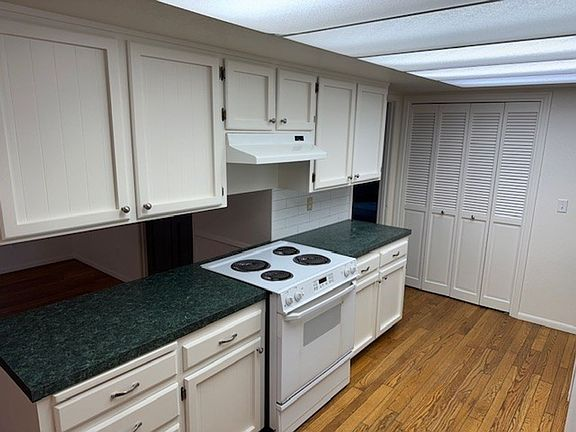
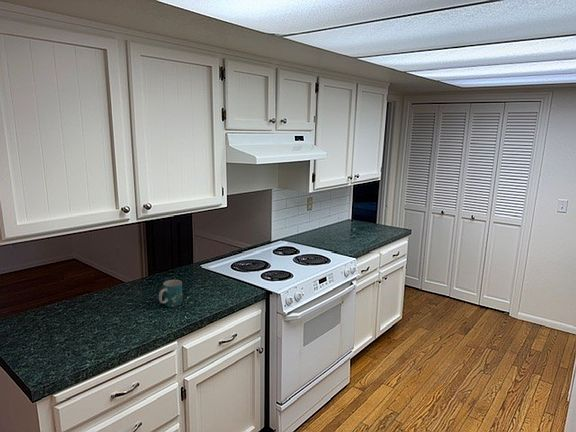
+ mug (170, 294)
